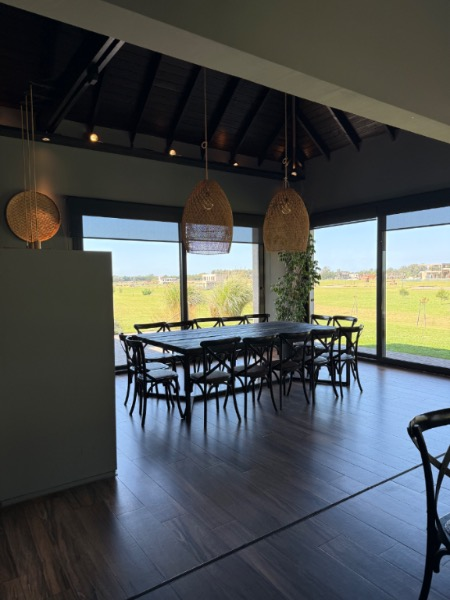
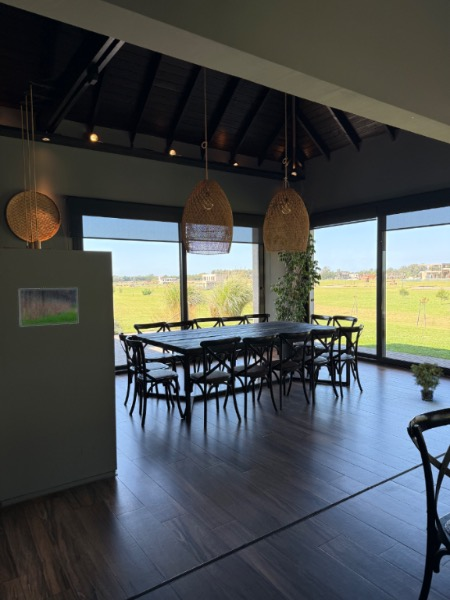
+ potted plant (424, 380)
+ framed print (49, 306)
